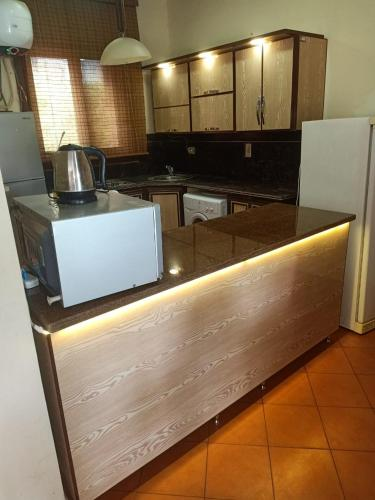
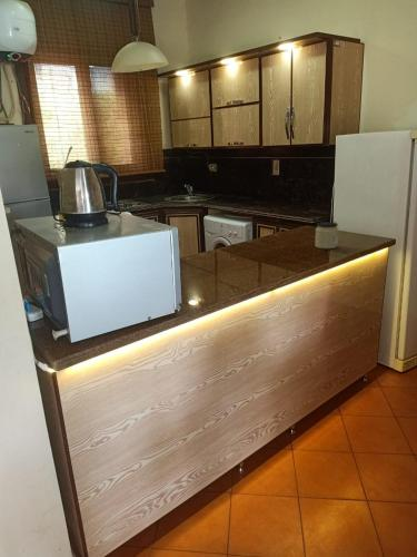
+ jar (326, 234)
